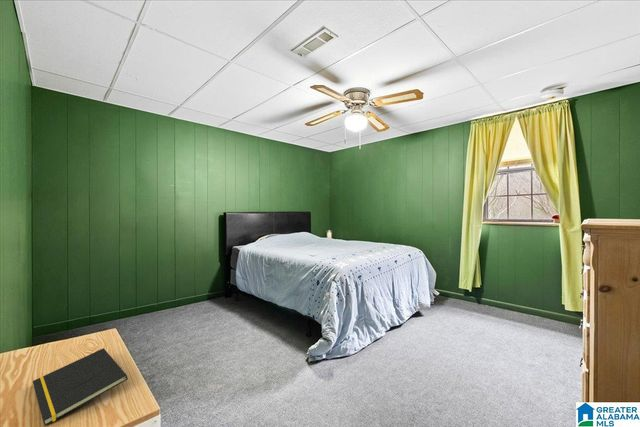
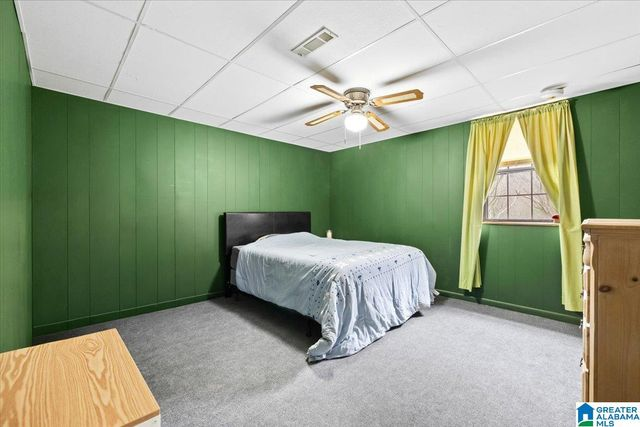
- notepad (79, 380)
